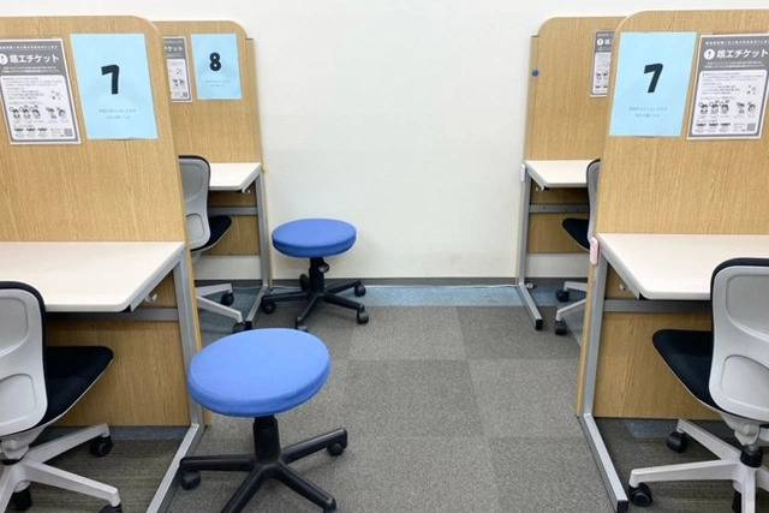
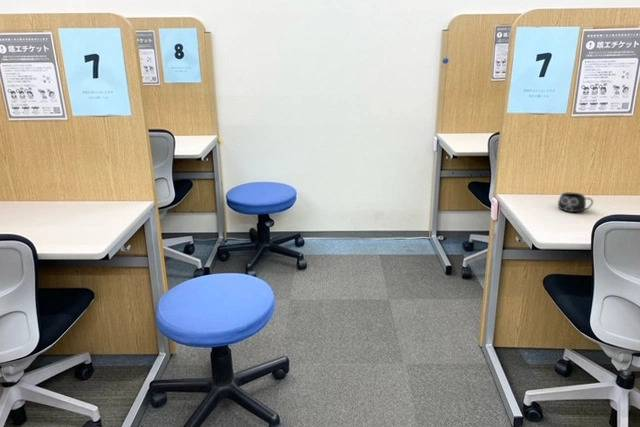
+ mug (575, 202)
